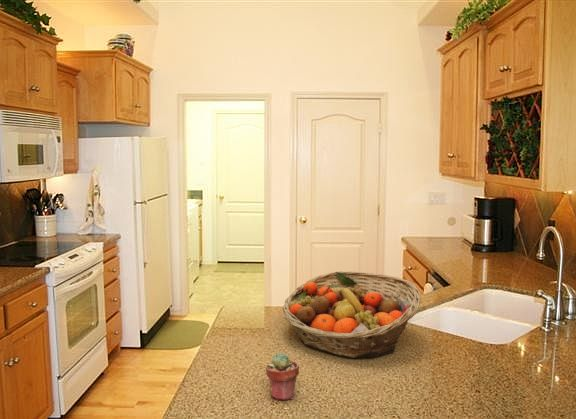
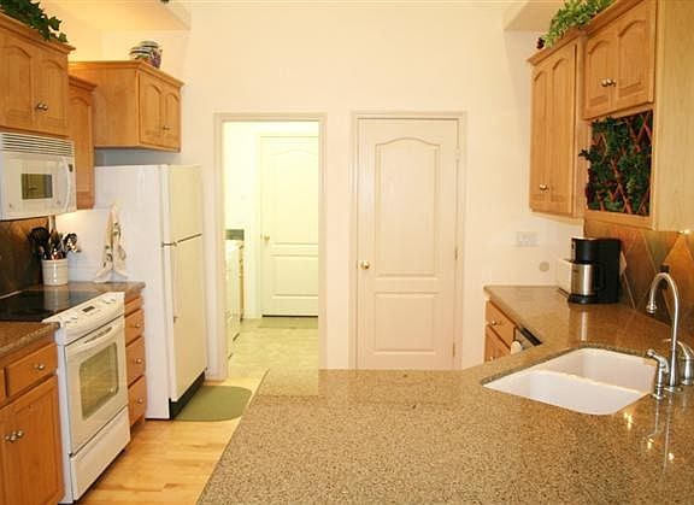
- potted succulent (282, 374)
- fruit basket (349, 311)
